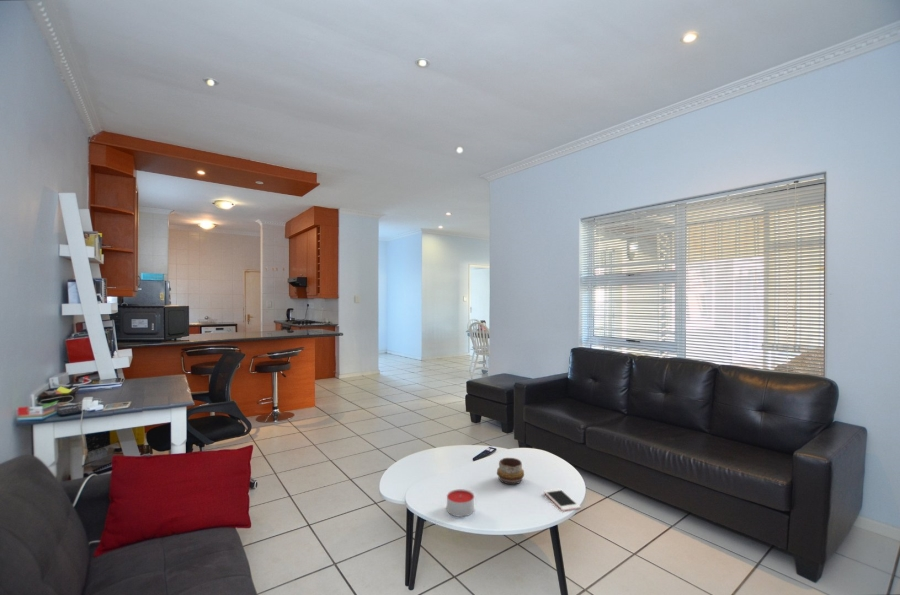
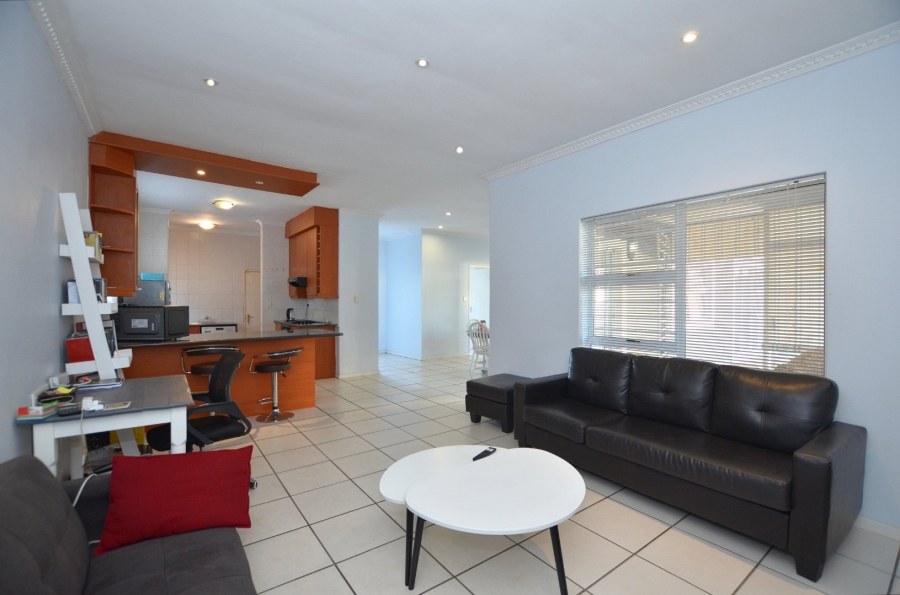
- candle (460, 502)
- decorative bowl (510, 471)
- cell phone (561, 499)
